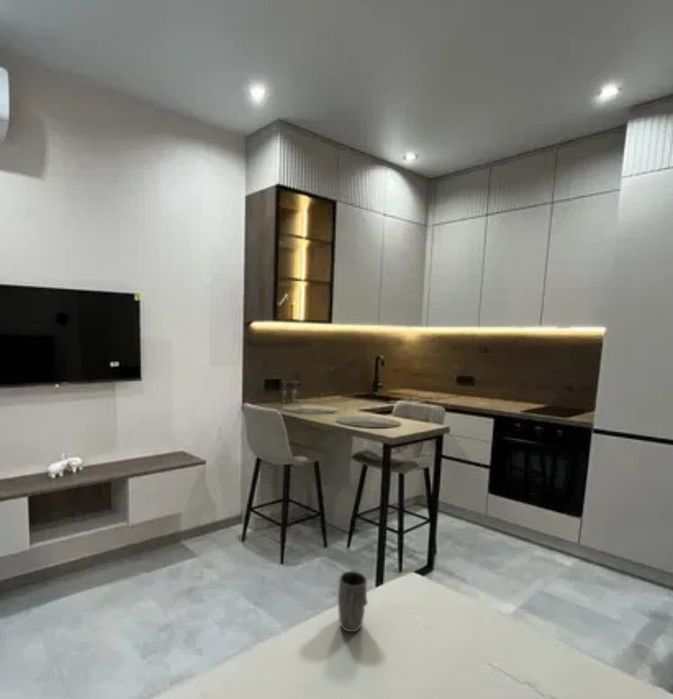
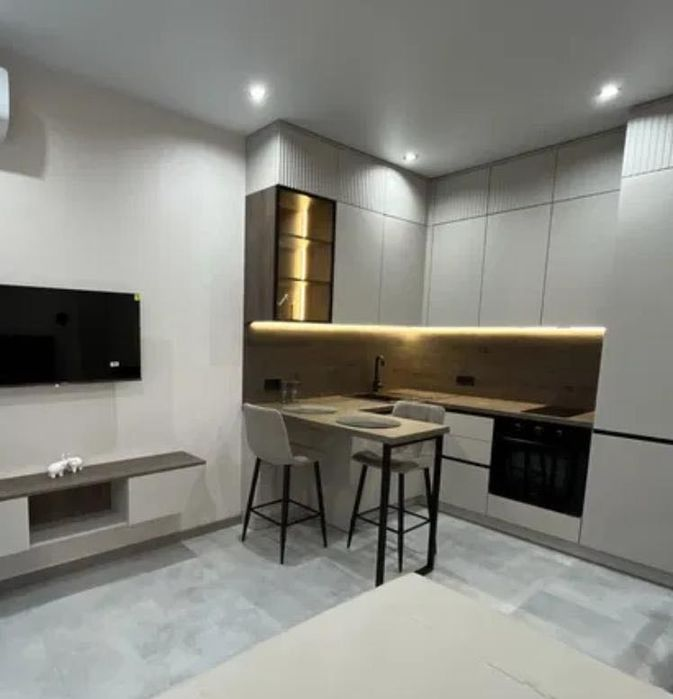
- mug (352, 598)
